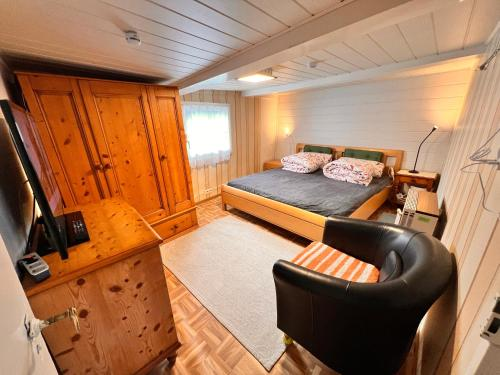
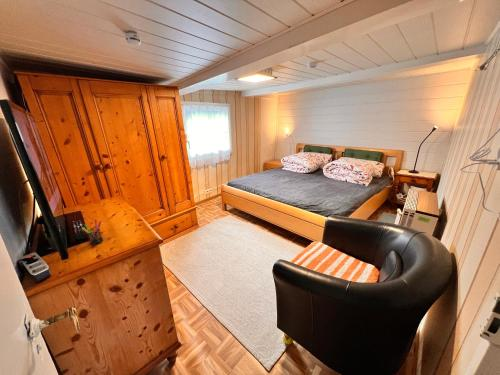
+ pen holder (93, 231)
